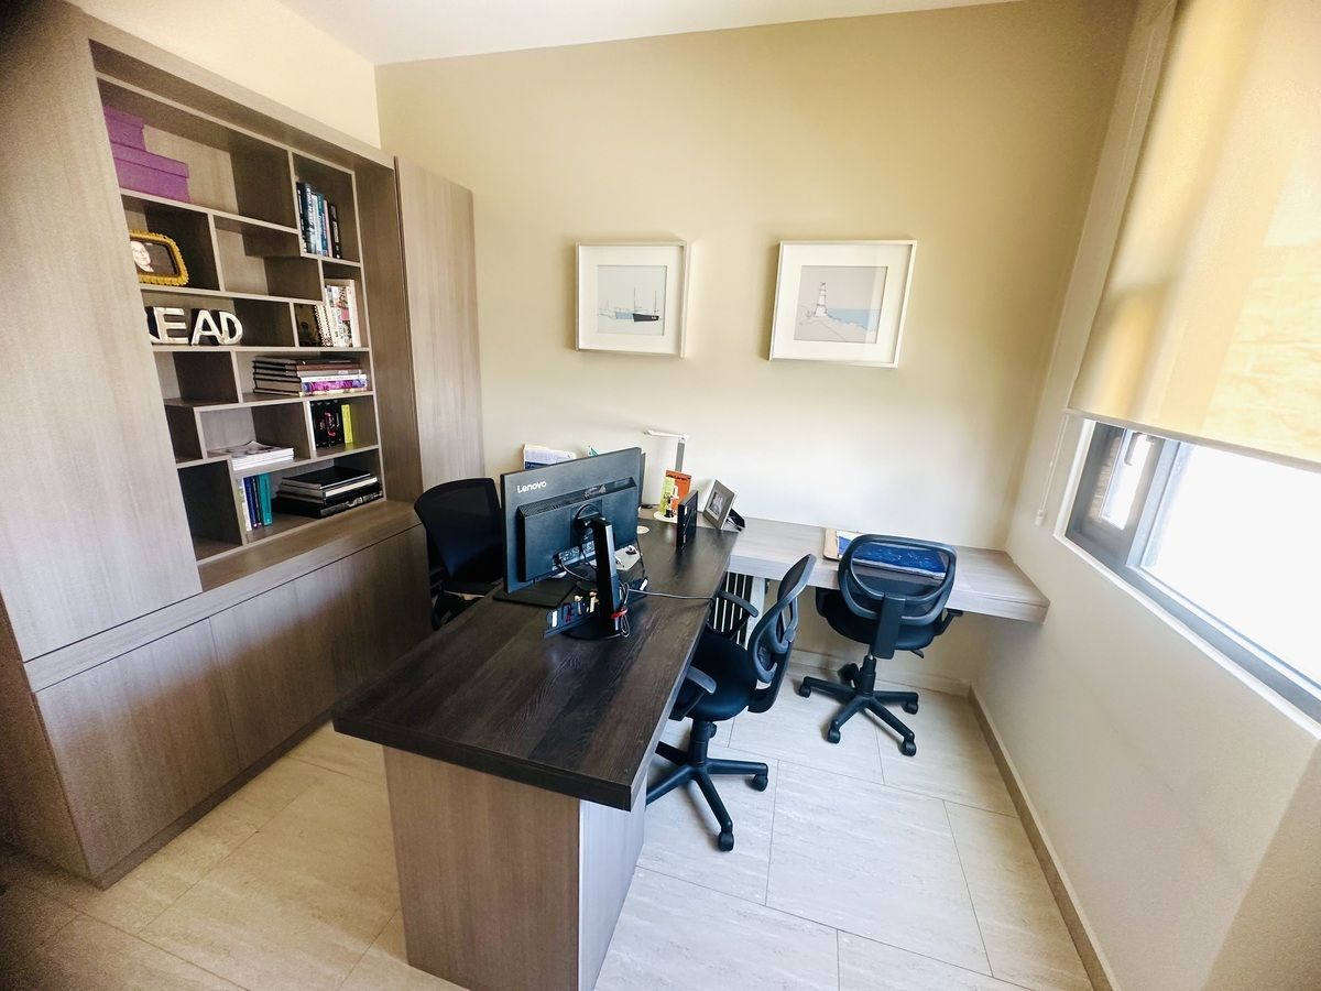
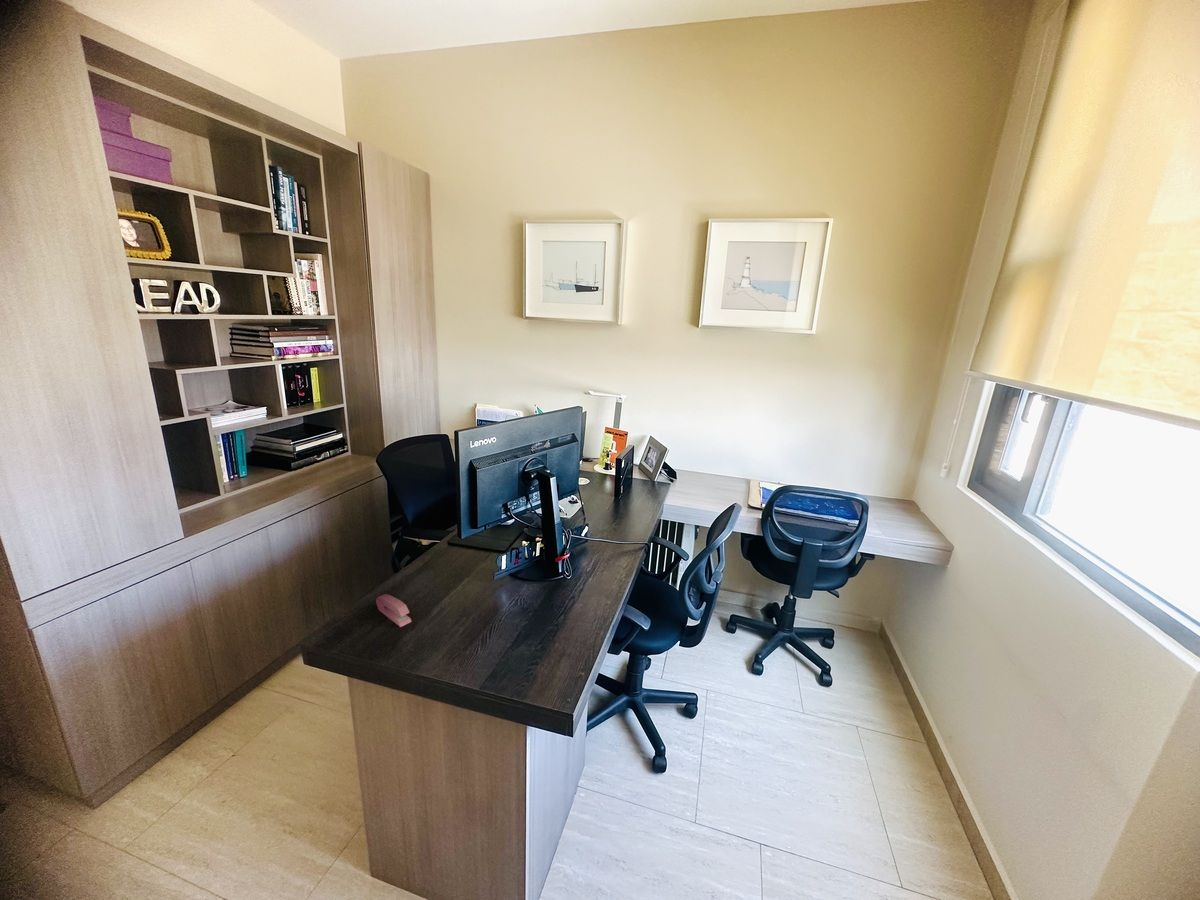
+ stapler (392, 607)
